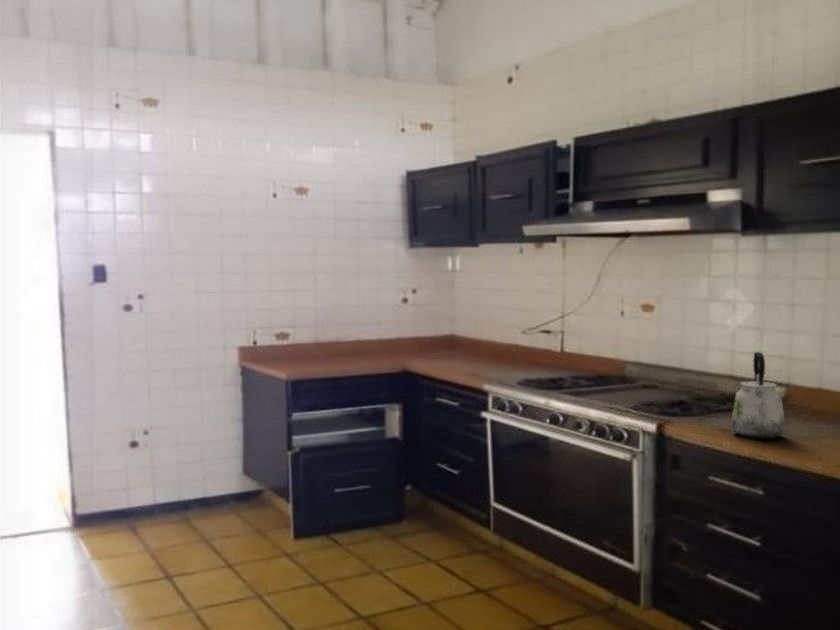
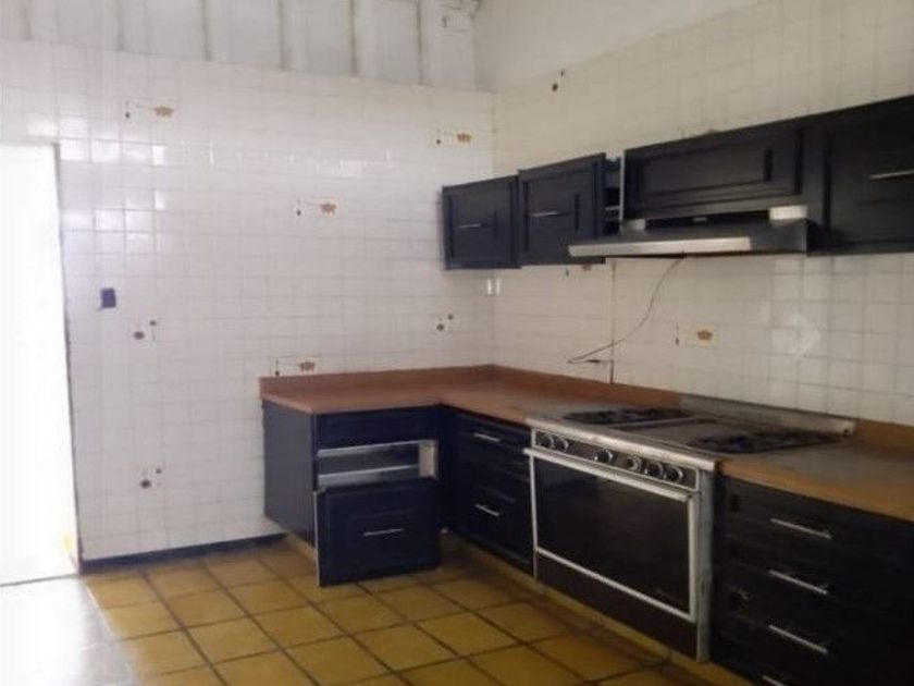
- kettle (757, 392)
